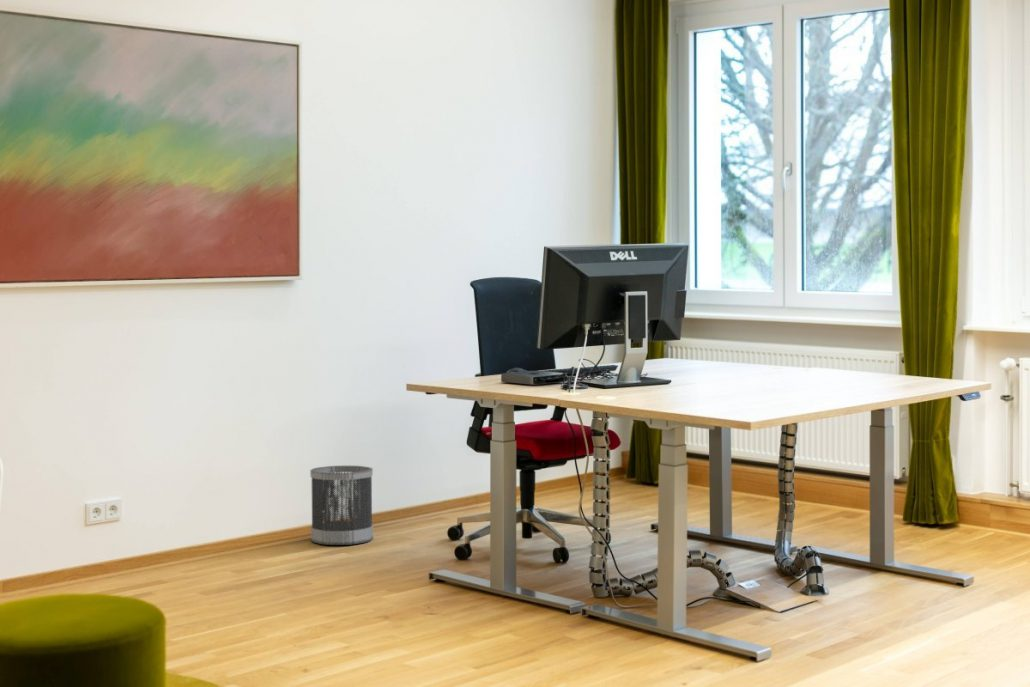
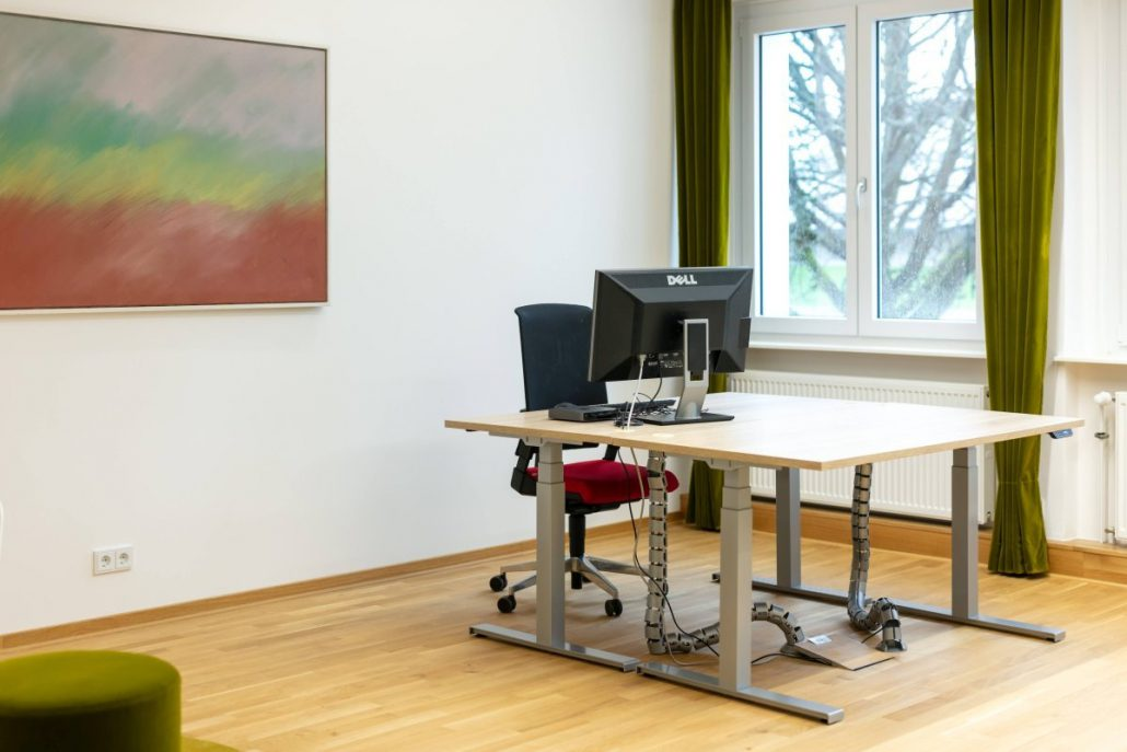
- wastebasket (341, 504)
